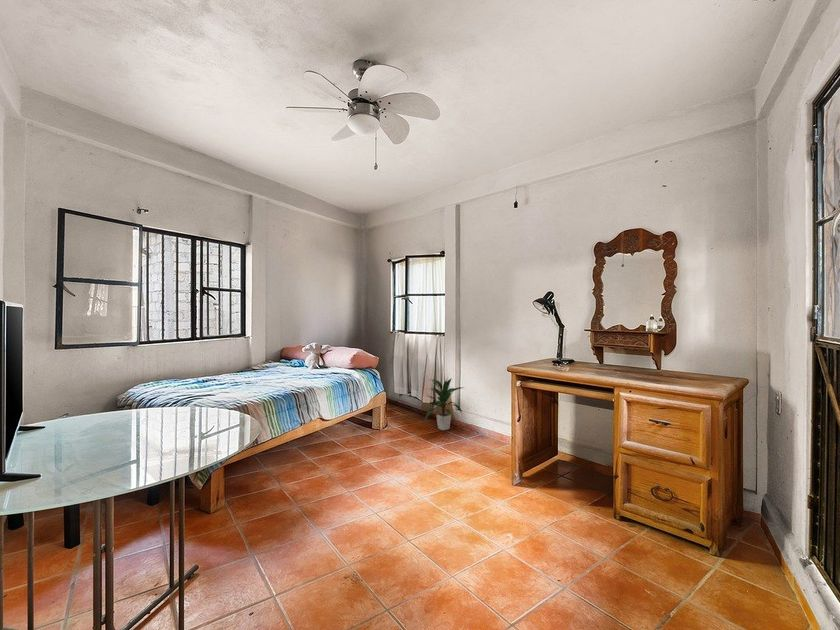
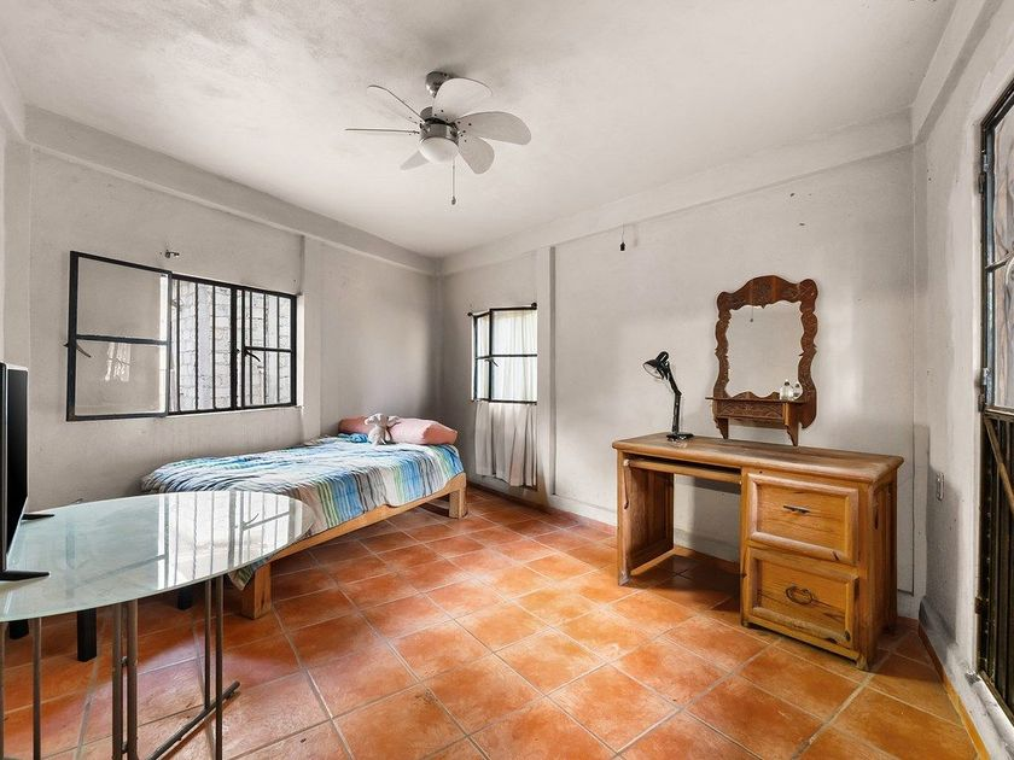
- indoor plant (441, 402)
